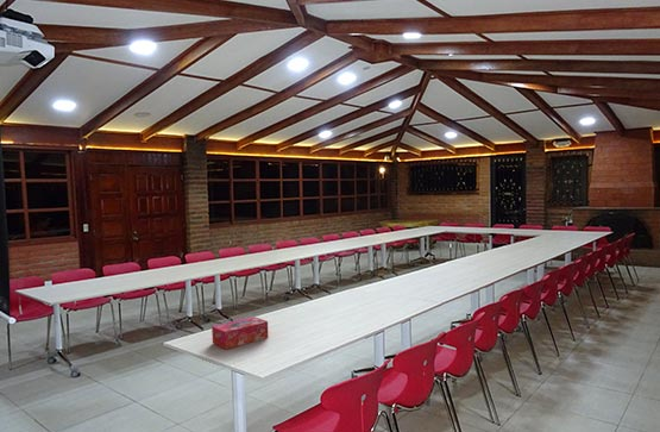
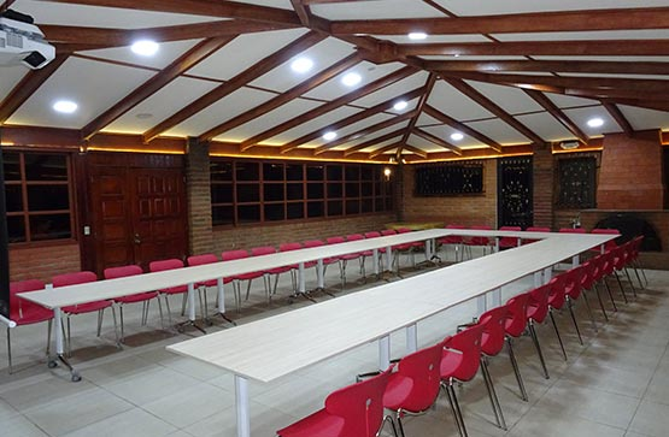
- tissue box (240, 332)
